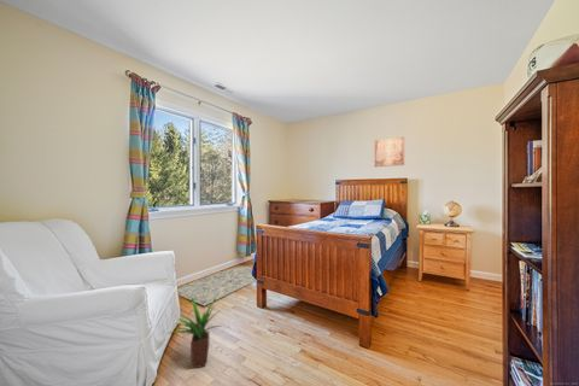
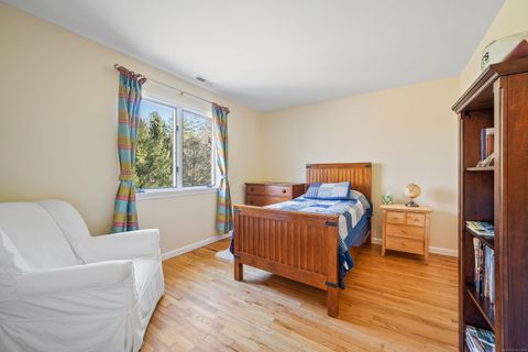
- wall art (388, 152)
- potted plant (197, 331)
- rug (230, 279)
